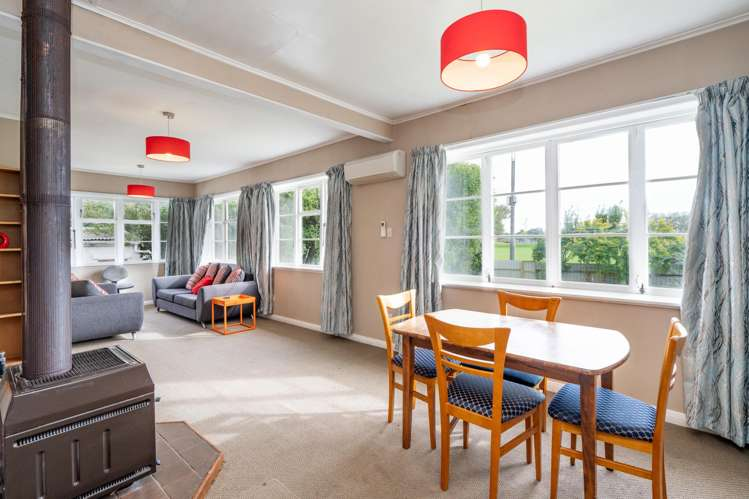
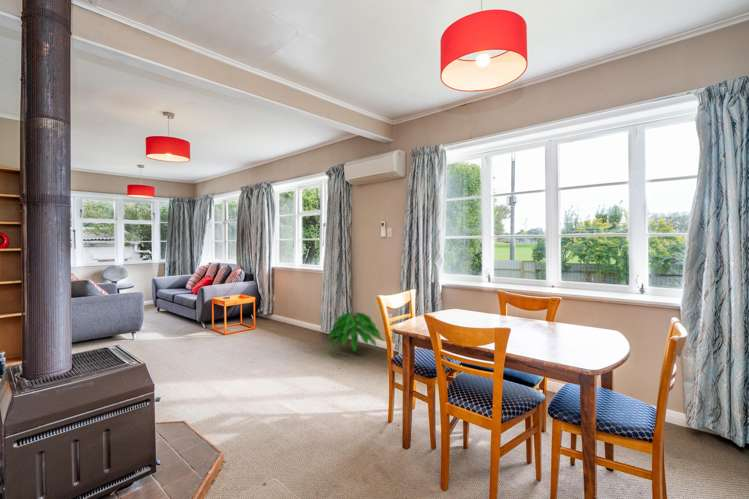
+ indoor plant (354, 329)
